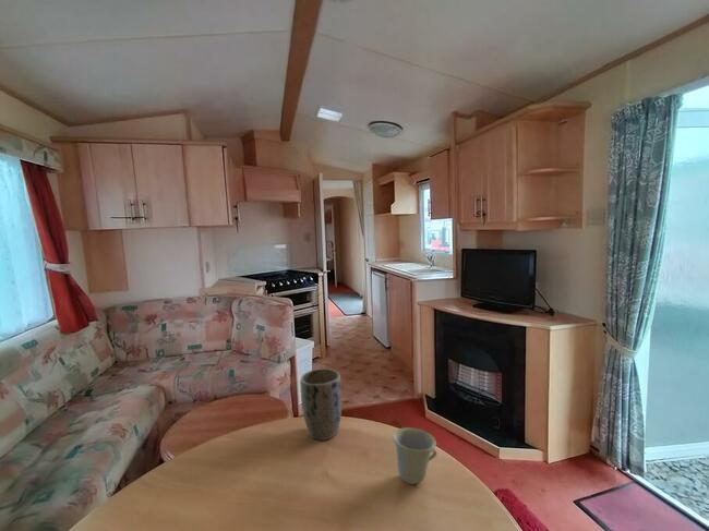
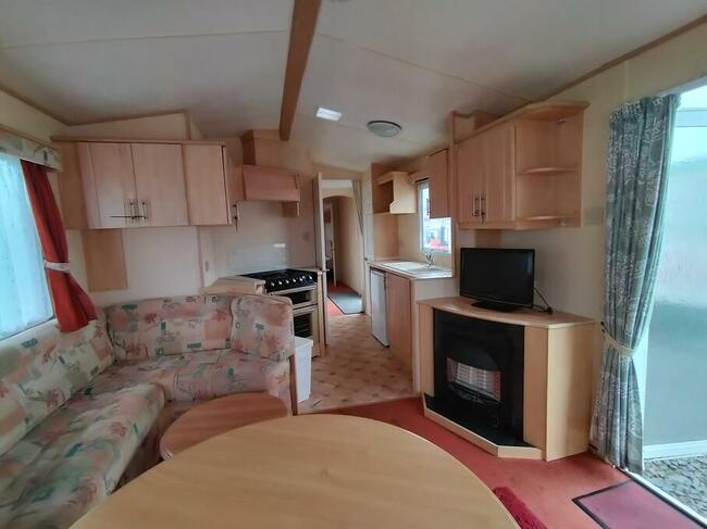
- cup (413, 456)
- plant pot (322, 403)
